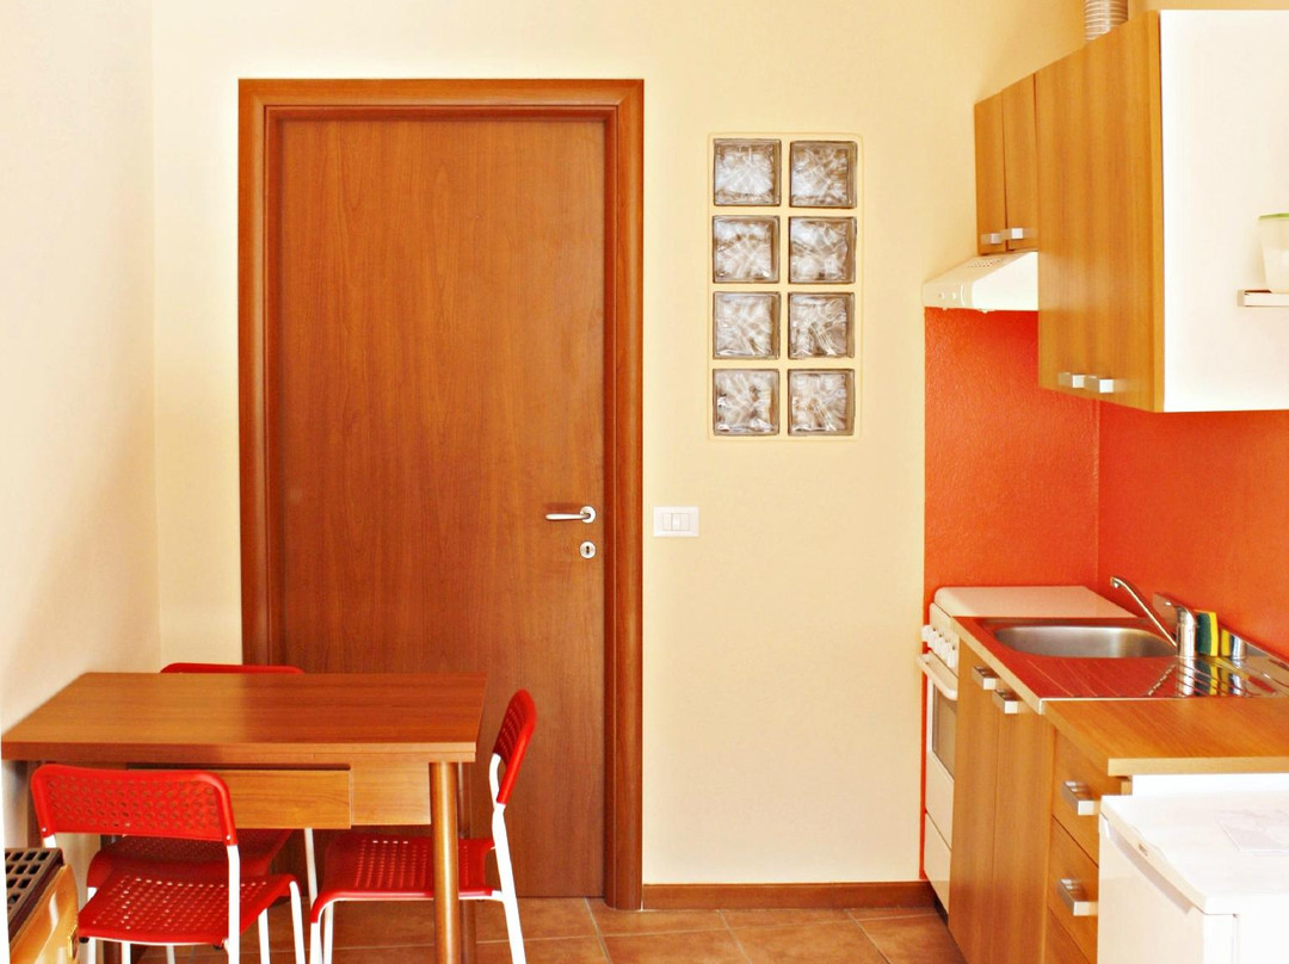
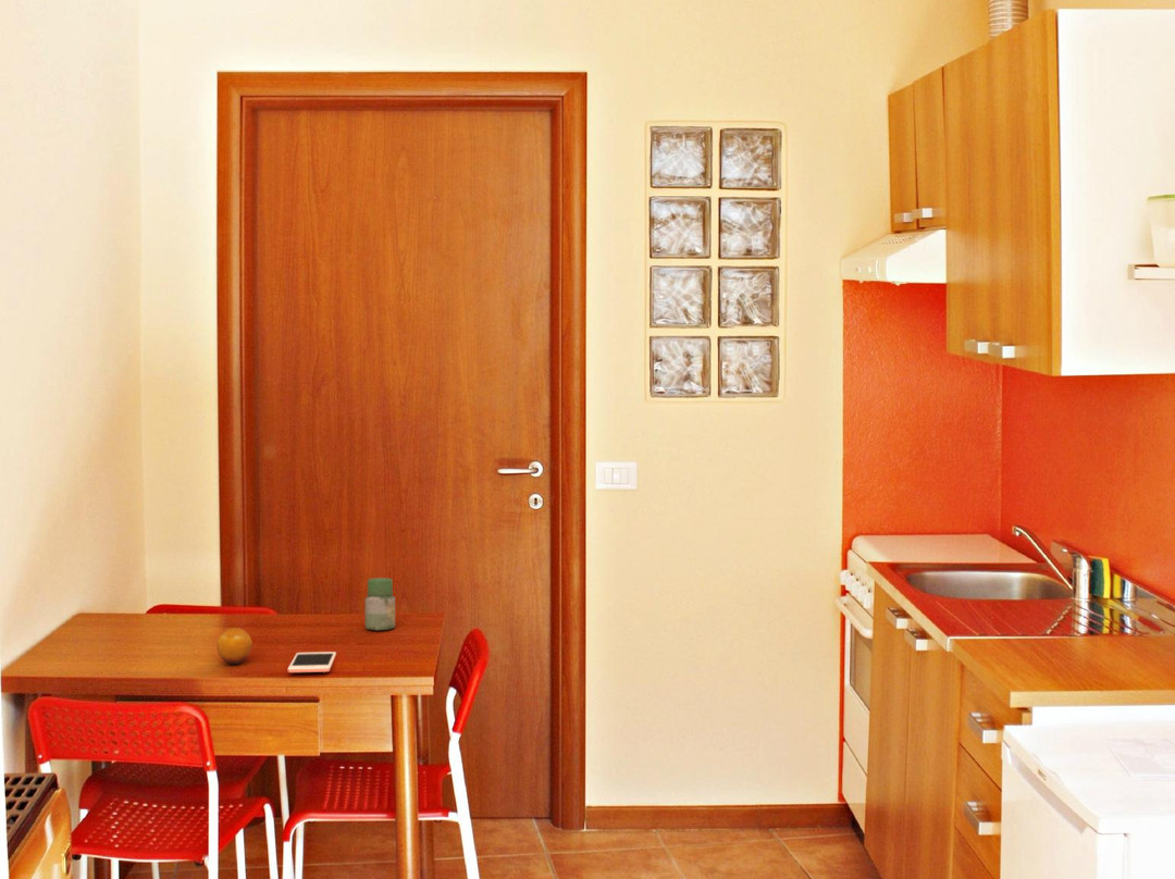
+ fruit (234, 645)
+ jar (380, 603)
+ cell phone (312, 661)
